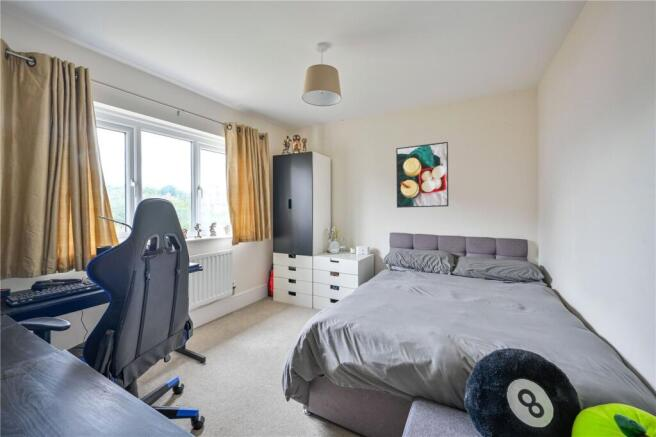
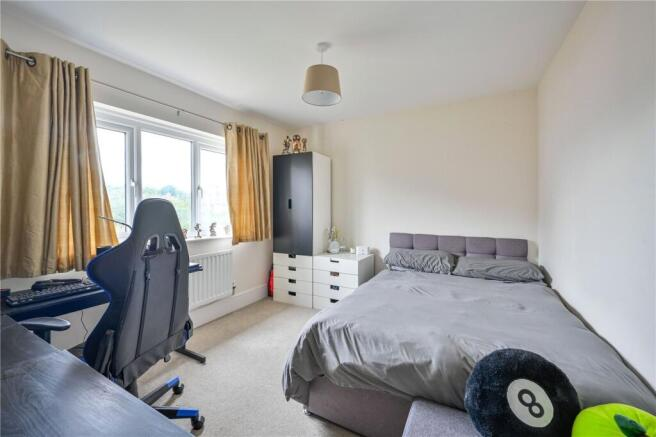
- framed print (421, 176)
